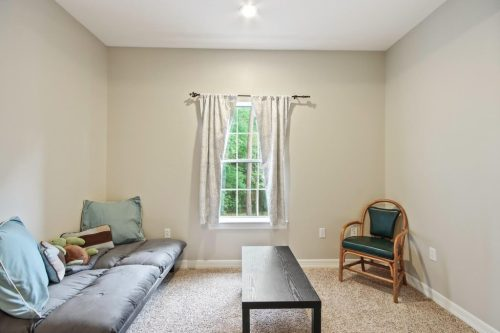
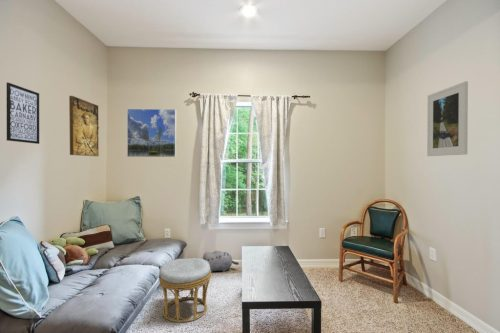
+ plush toy (220, 259)
+ ottoman (185, 288)
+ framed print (445, 122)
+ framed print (151, 133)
+ wall art (24, 115)
+ relief panel (85, 128)
